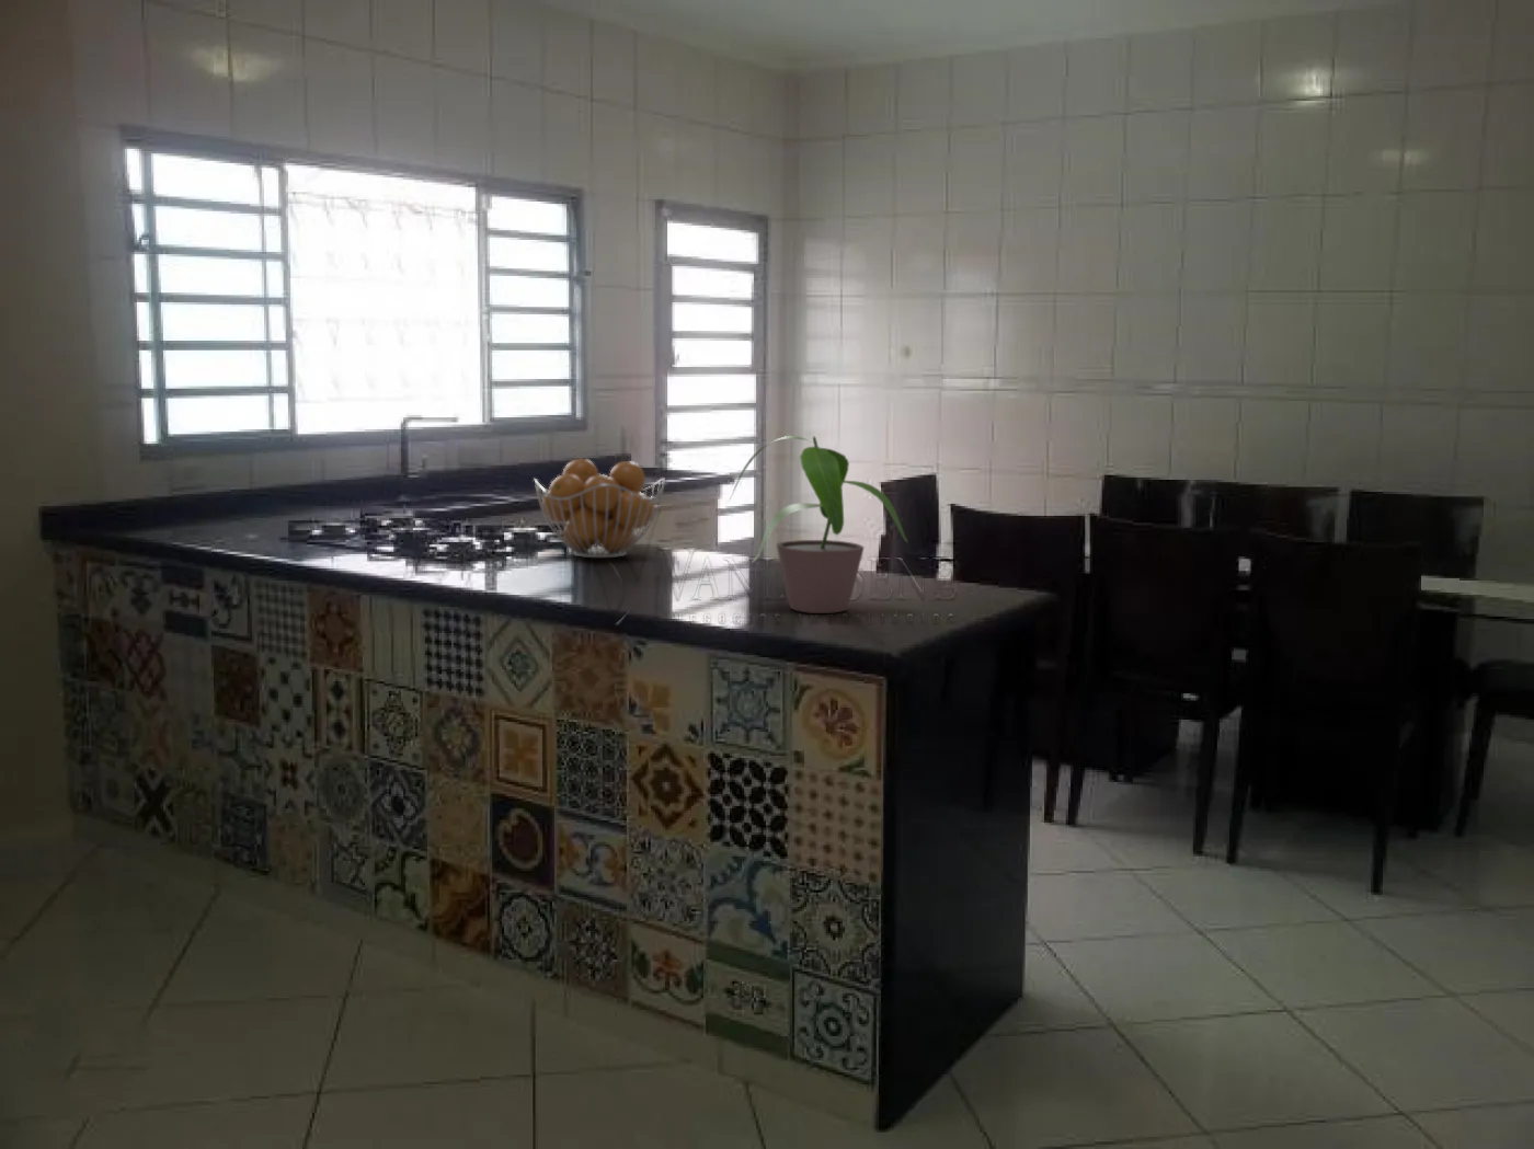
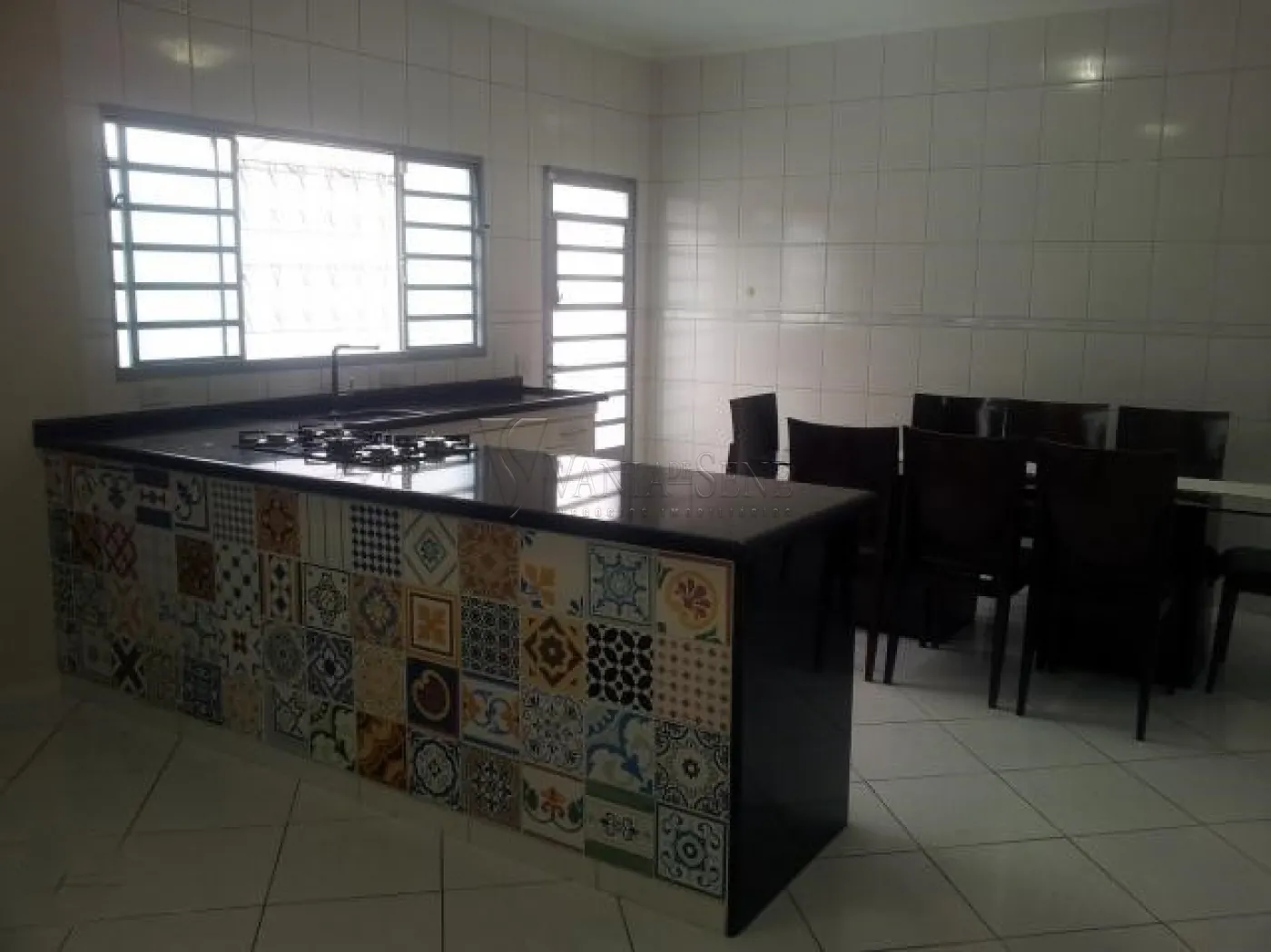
- fruit basket (600, 507)
- potted plant (827, 524)
